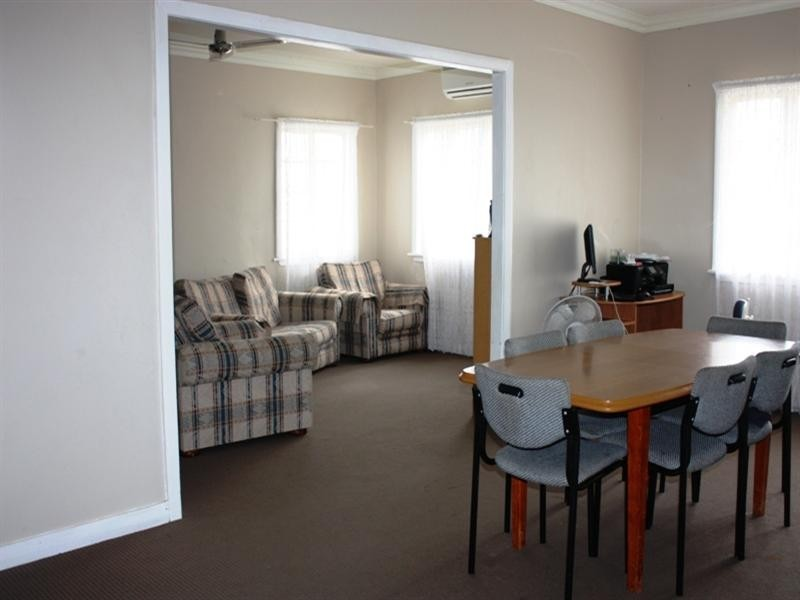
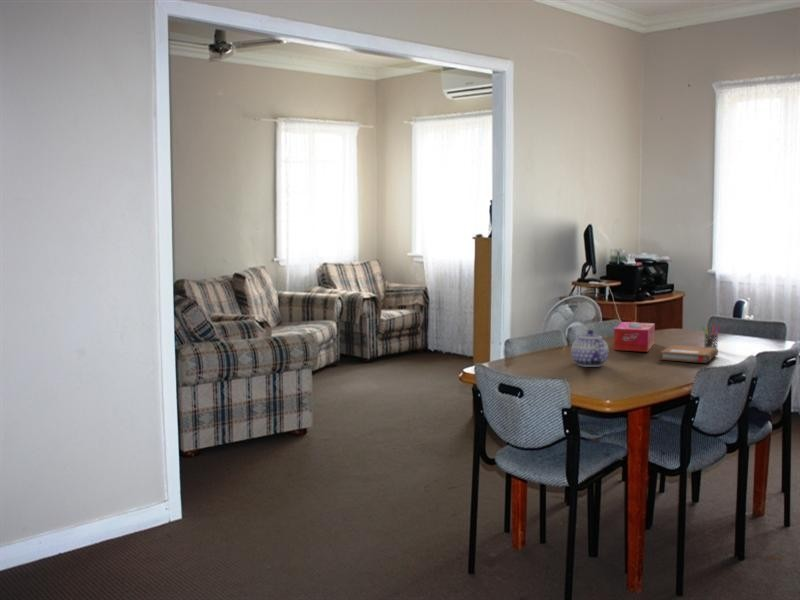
+ tissue box (634, 336)
+ teapot (589, 347)
+ pen holder (709, 336)
+ notebook (689, 354)
